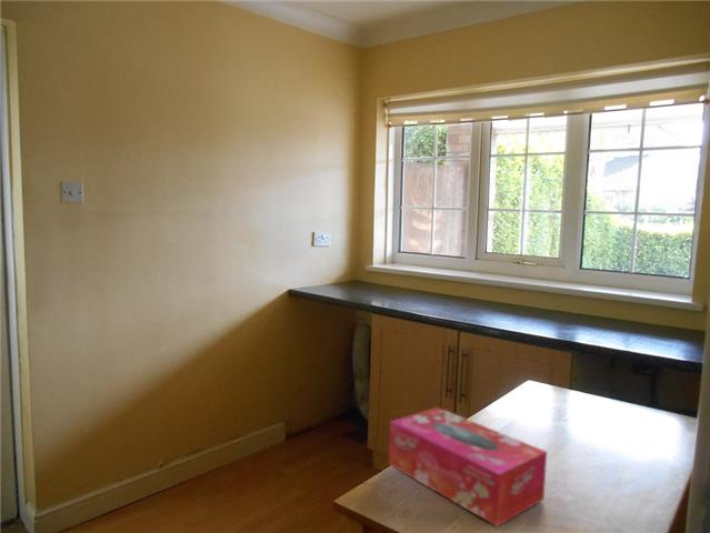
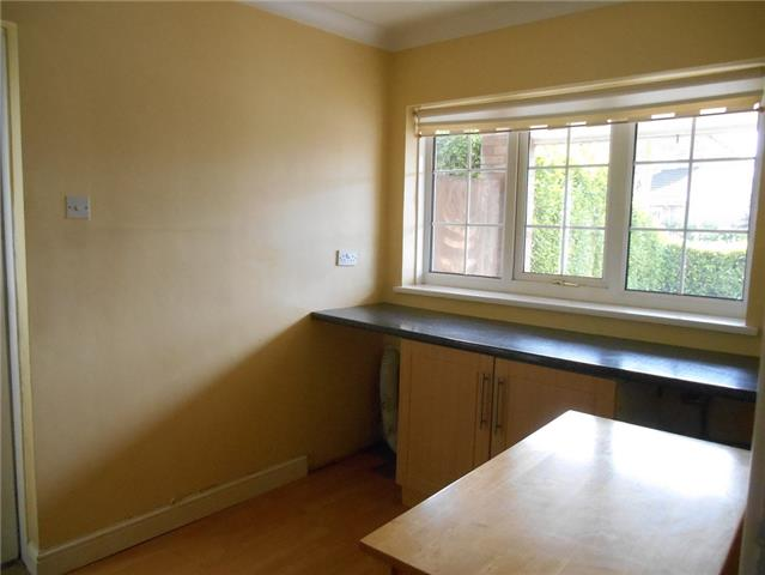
- tissue box (462, 457)
